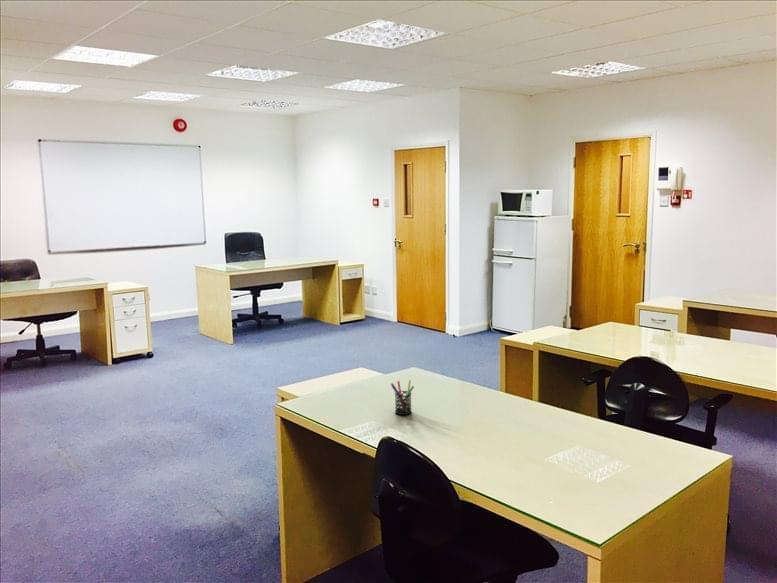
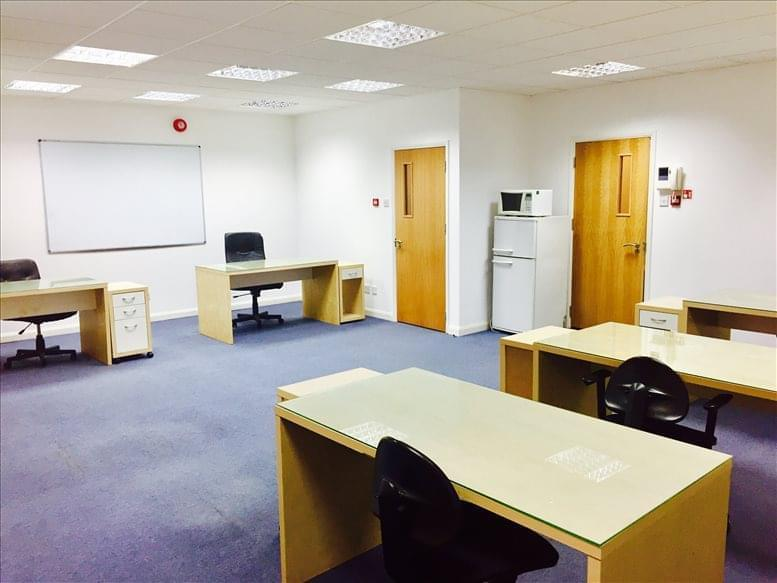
- pen holder (404, 396)
